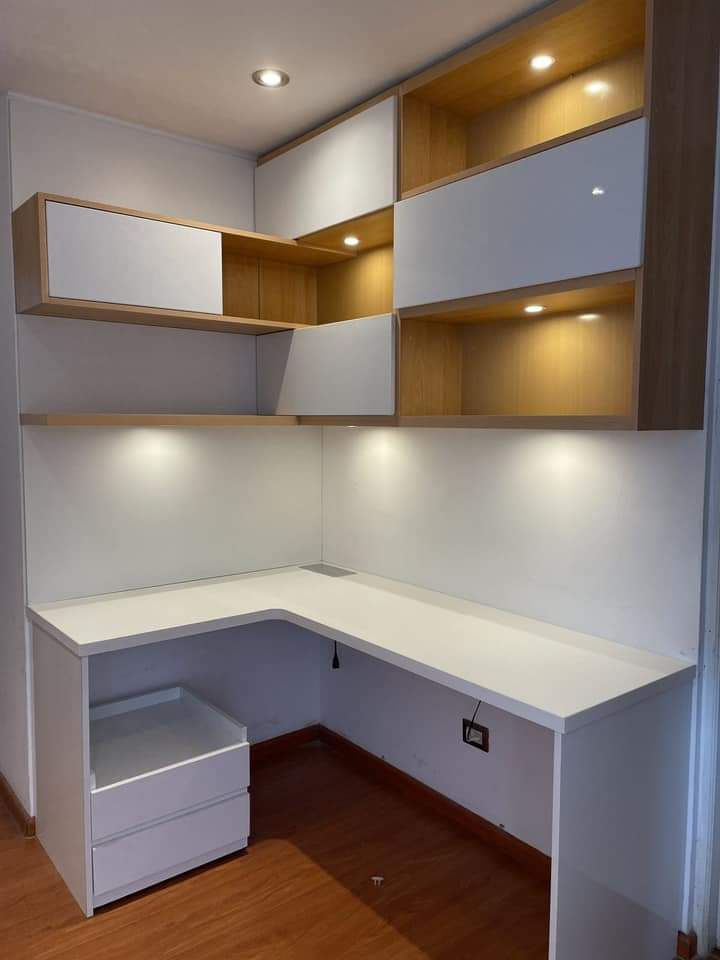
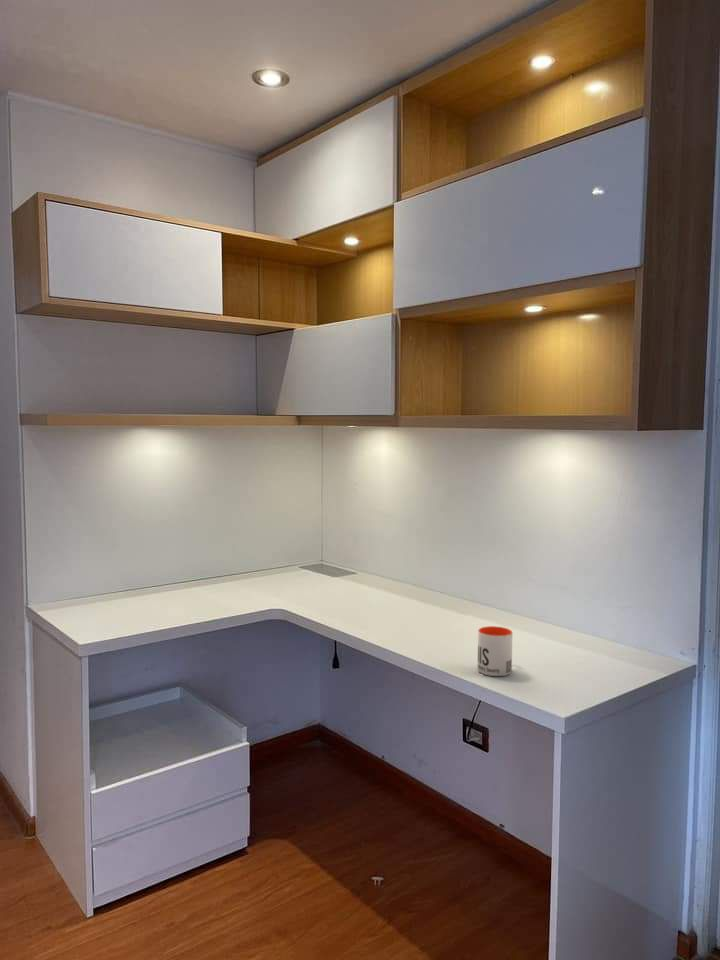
+ mug (497, 648)
